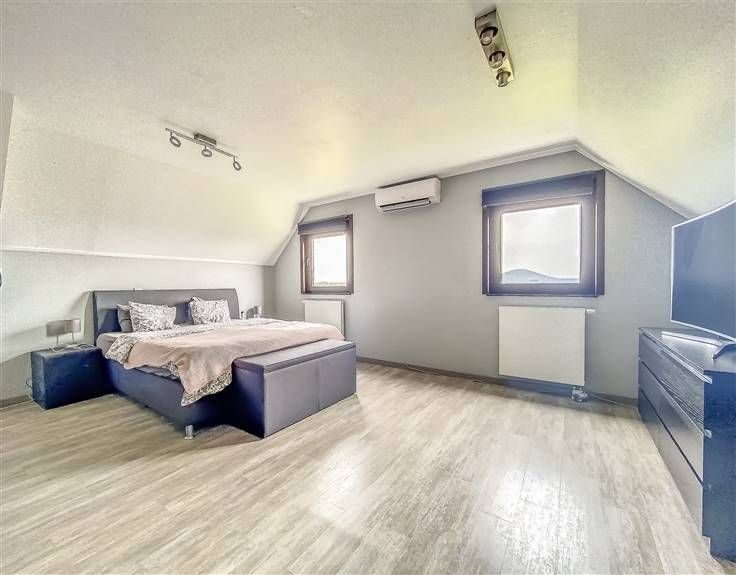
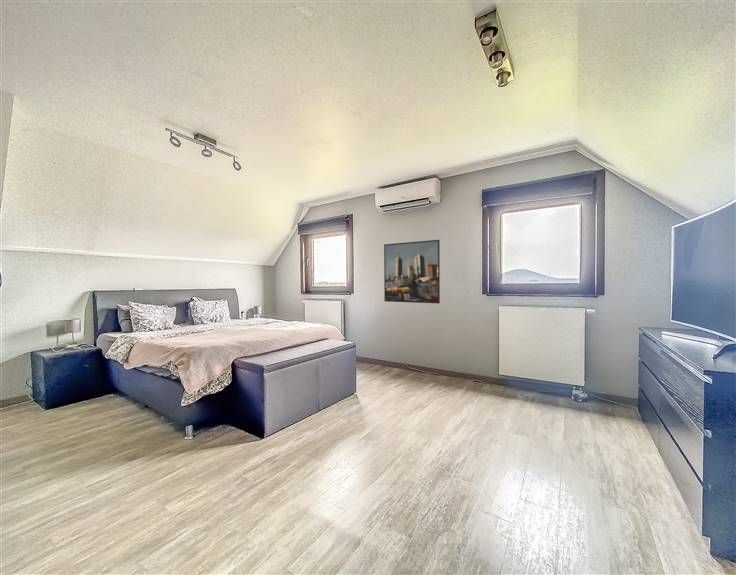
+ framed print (410, 272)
